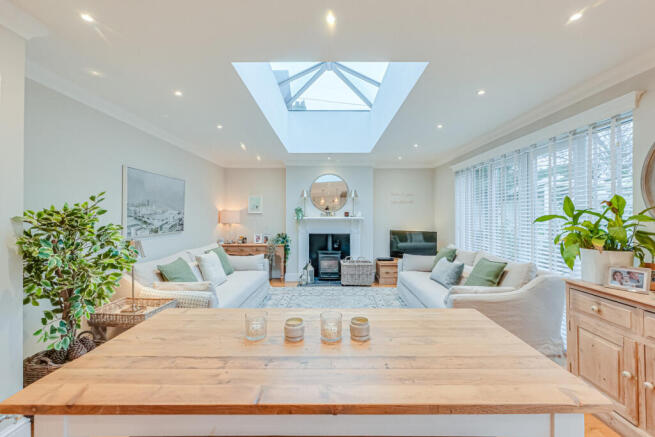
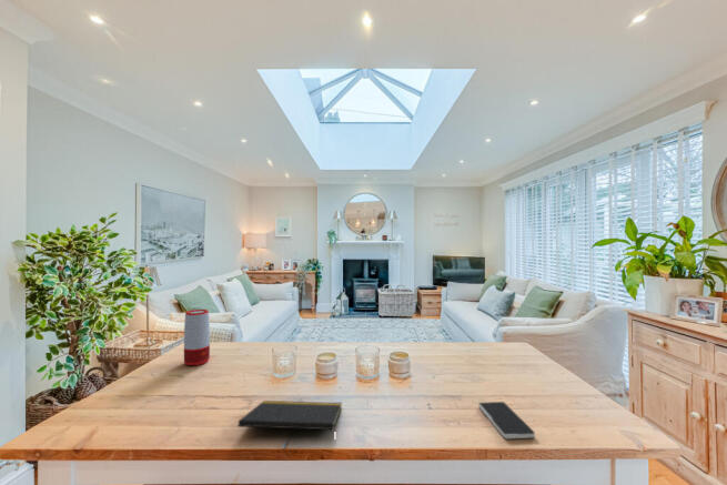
+ smartphone (504, 418)
+ speaker (196, 336)
+ notepad (294, 413)
